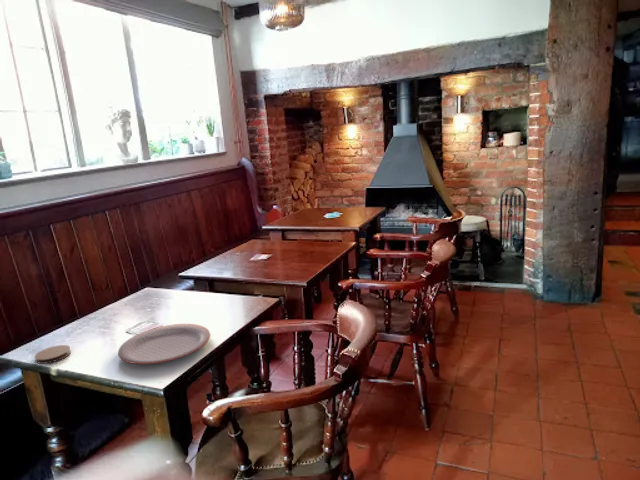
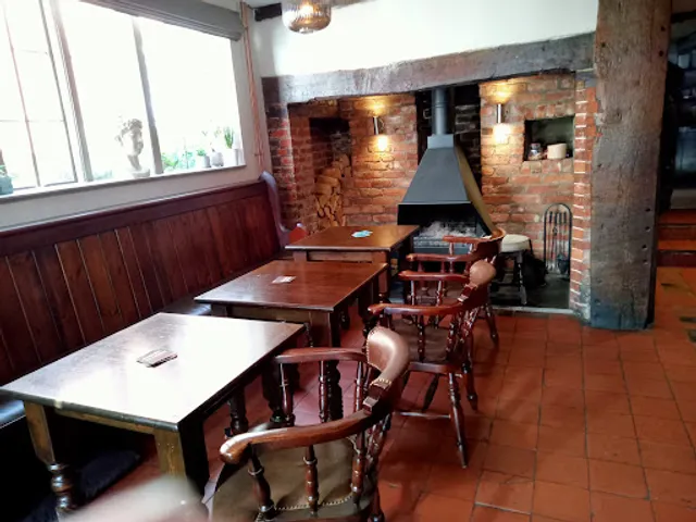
- coaster (52, 354)
- plate (165, 344)
